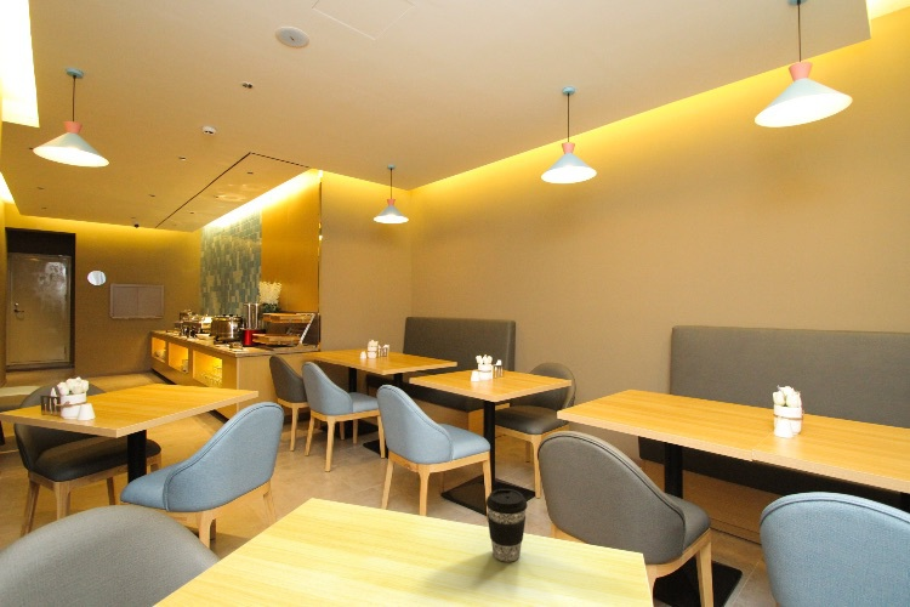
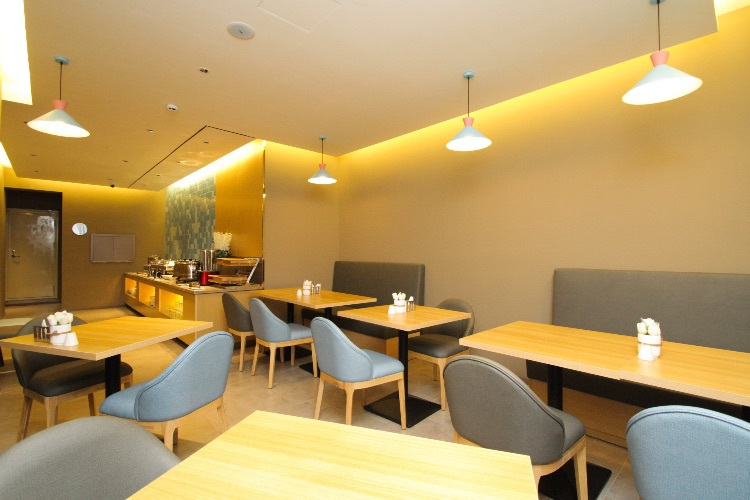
- coffee cup (506, 524)
